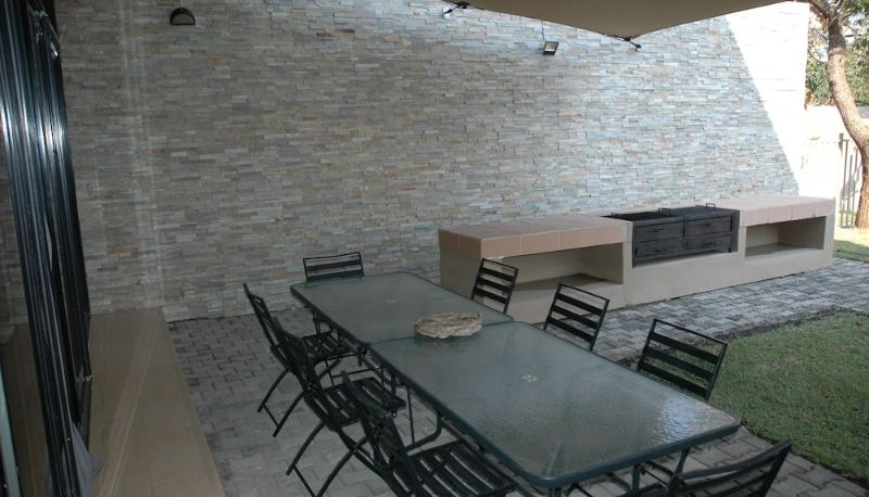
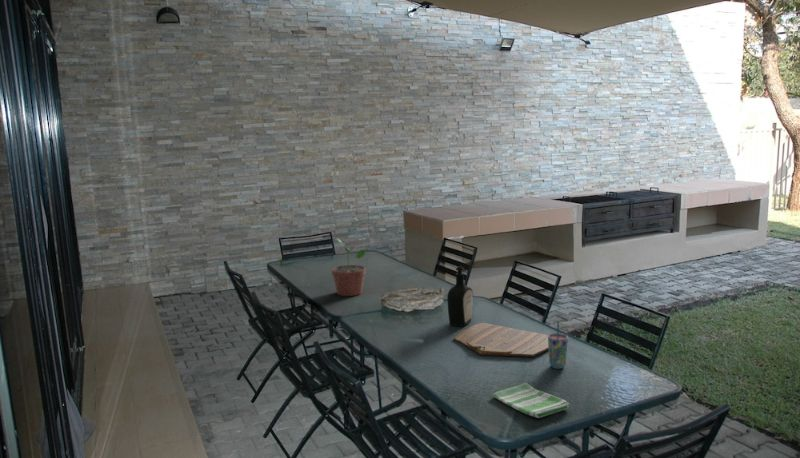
+ cutting board (500, 340)
+ cup (557, 344)
+ potted plant (348, 265)
+ dish towel (530, 399)
+ bottle (460, 294)
